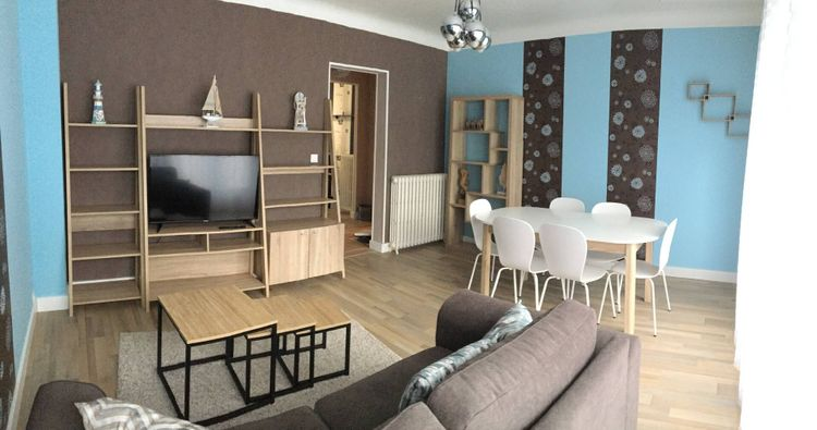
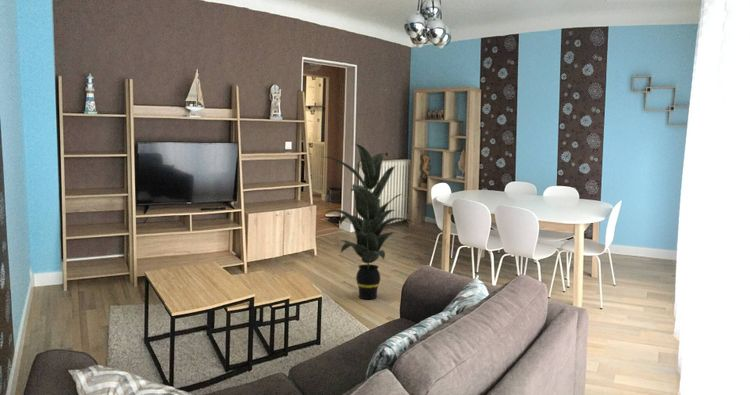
+ indoor plant (363, 221)
